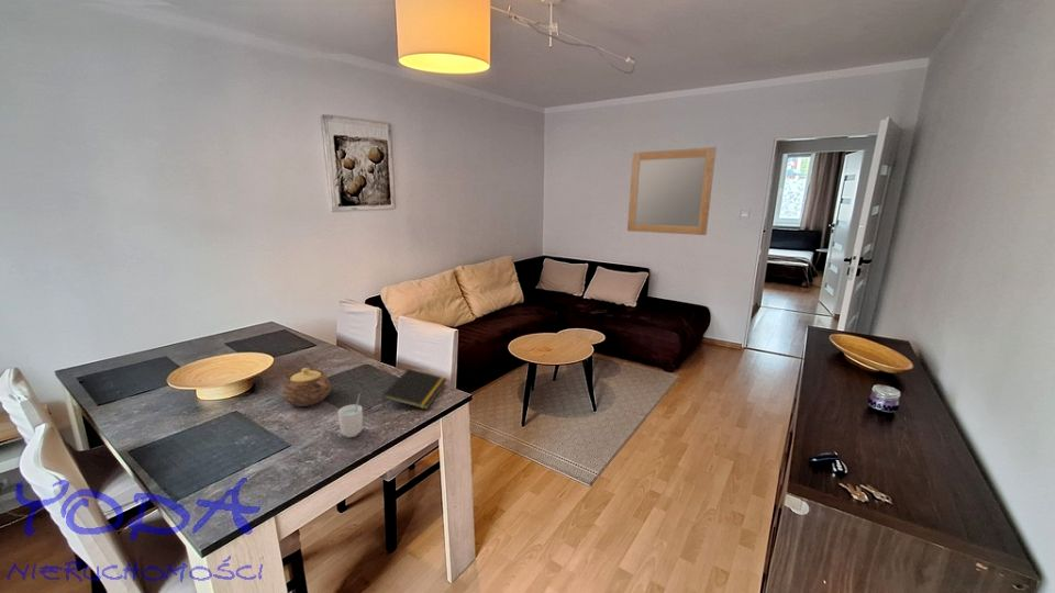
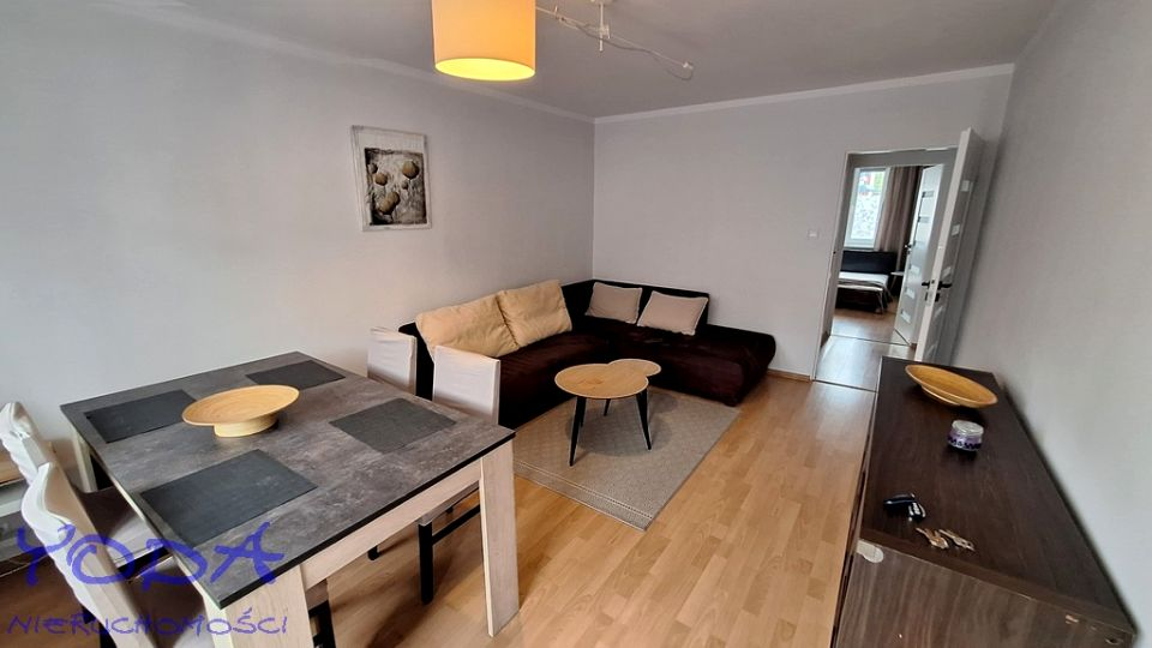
- cup (352, 415)
- notepad (417, 388)
- home mirror (668, 192)
- teapot (304, 383)
